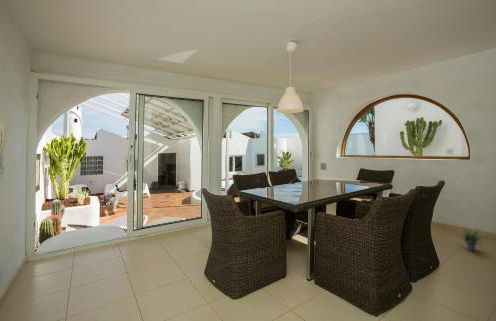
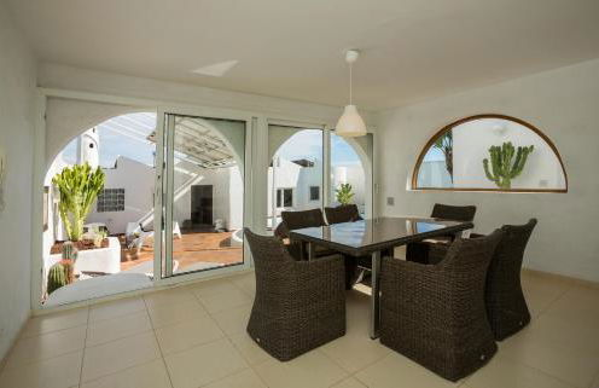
- potted plant (469, 236)
